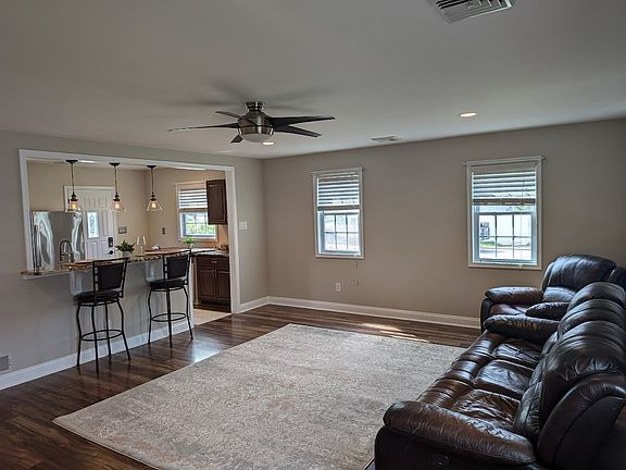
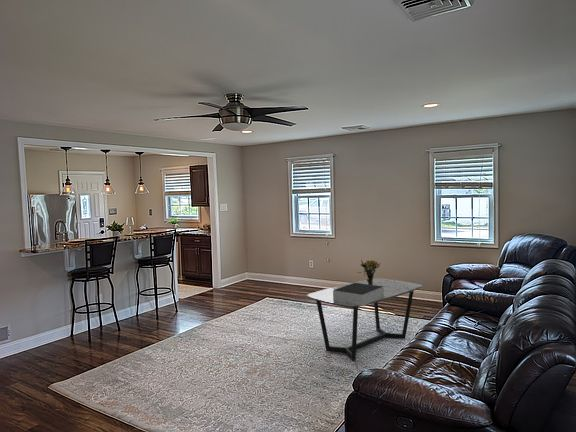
+ bouquet (369, 273)
+ coffee table (375, 316)
+ decorative box (358, 293)
